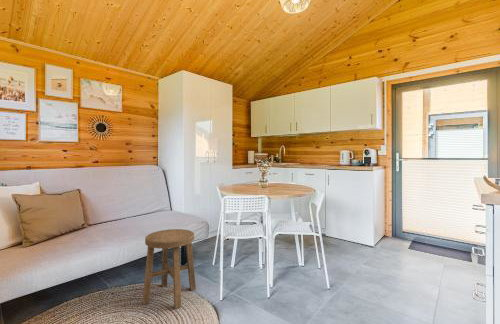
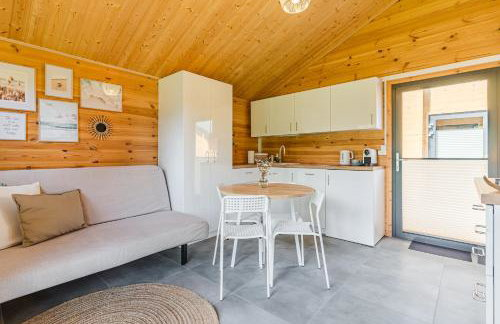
- stool (169, 265)
